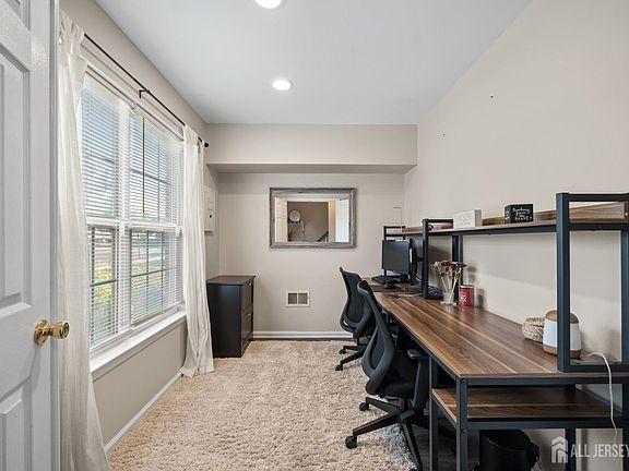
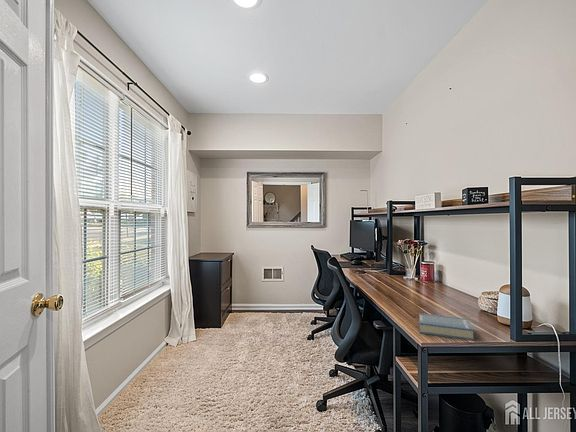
+ hardback book (444, 325)
